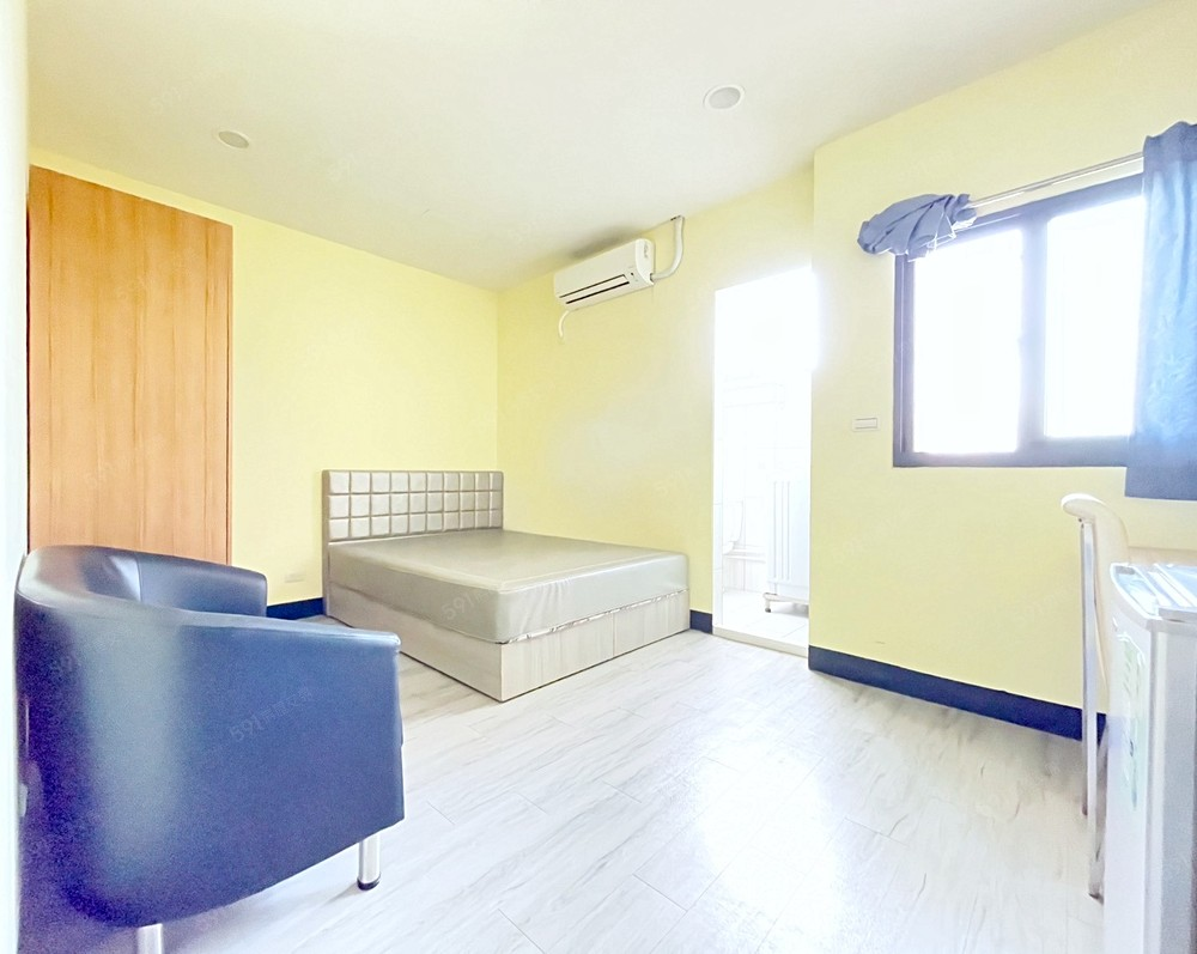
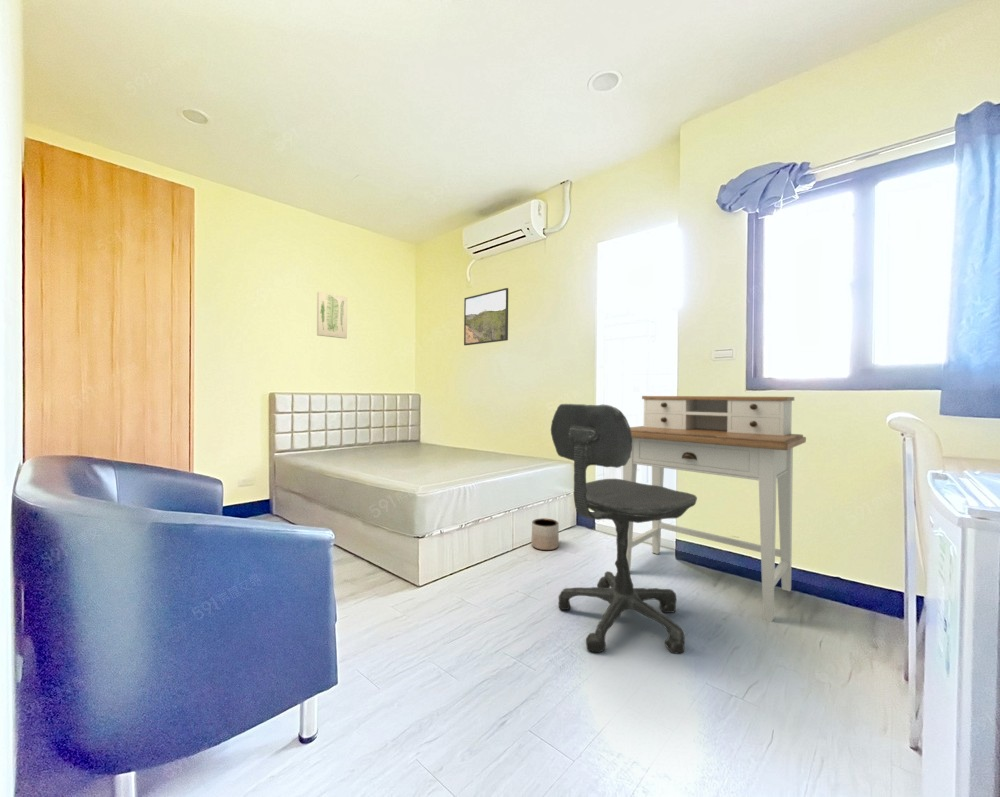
+ desk (706, 473)
+ planter (545, 534)
+ wall art (332, 315)
+ office chair (623, 512)
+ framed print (485, 318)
